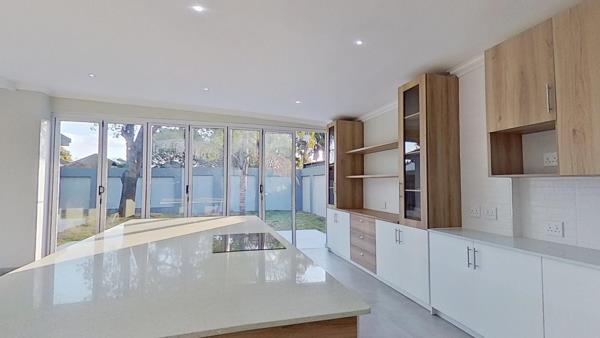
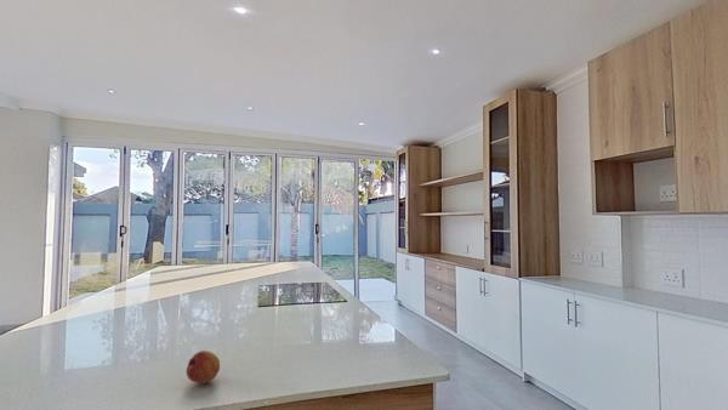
+ fruit (203, 366)
